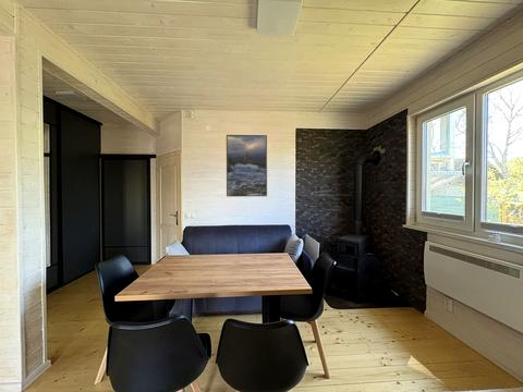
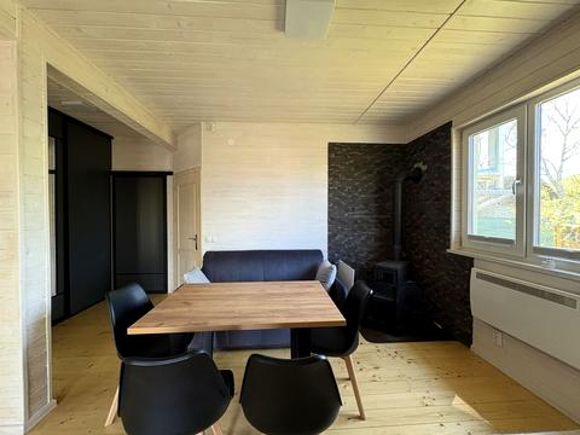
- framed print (246, 166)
